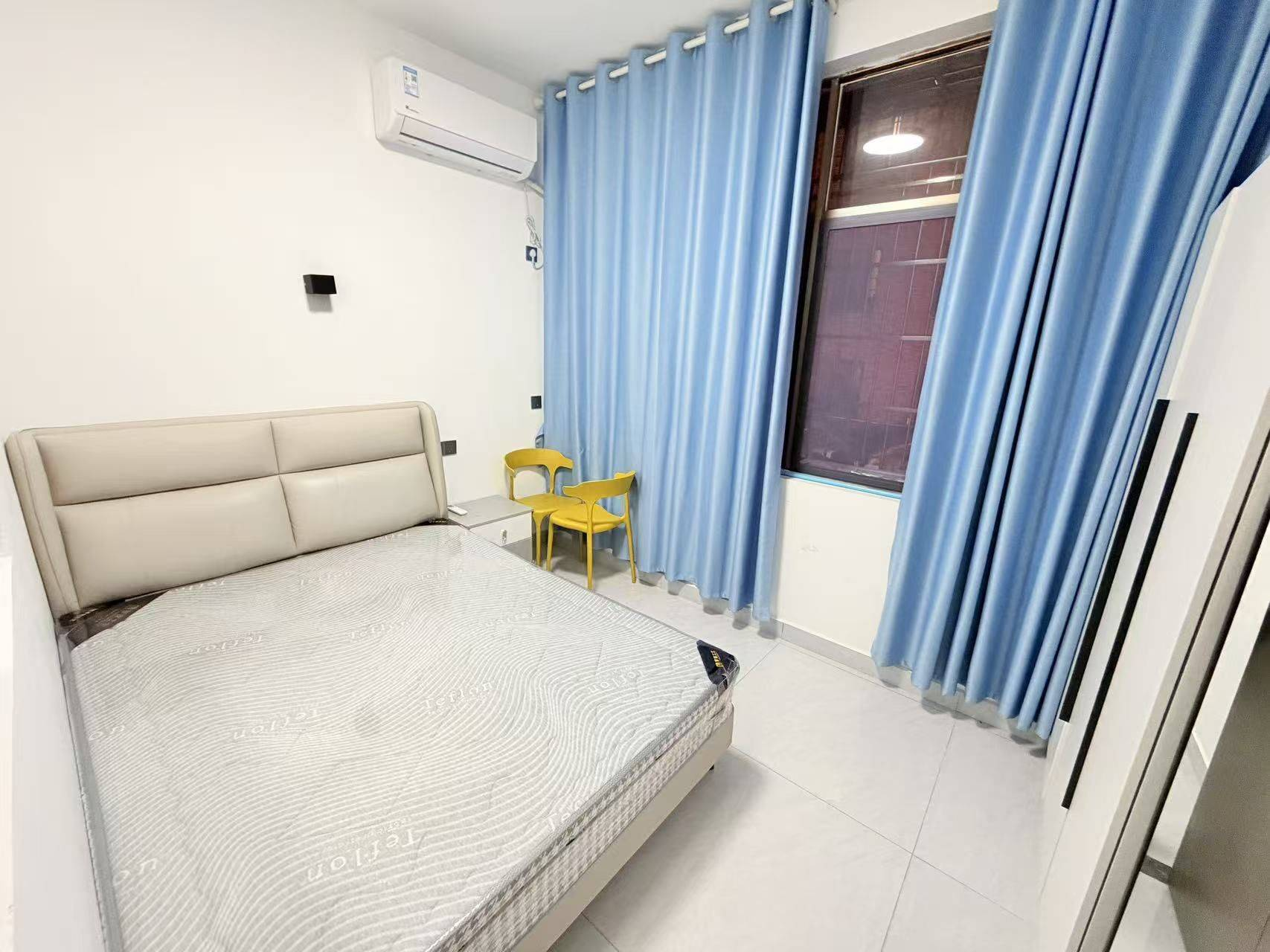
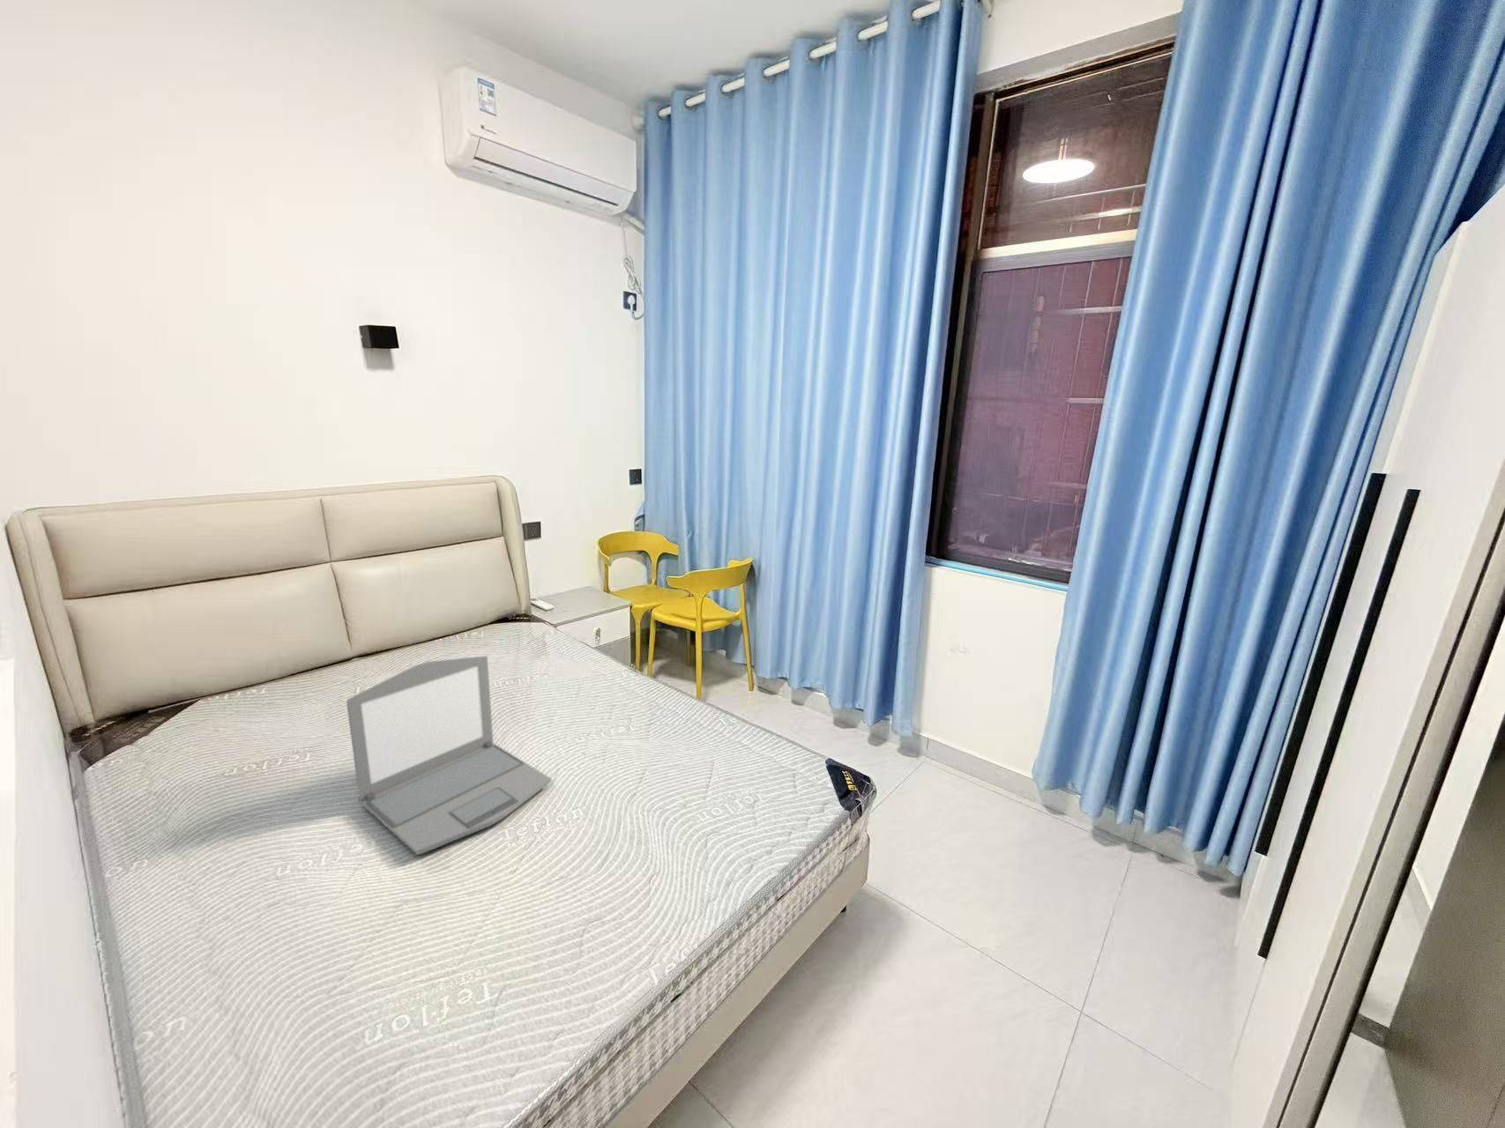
+ laptop (457, 741)
